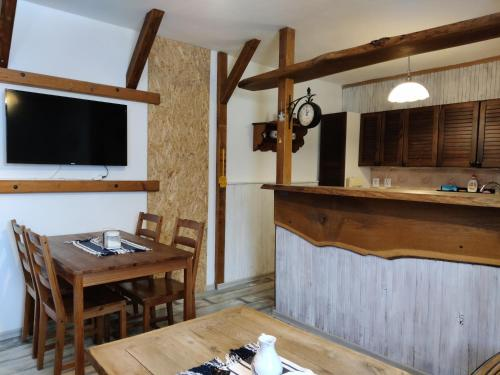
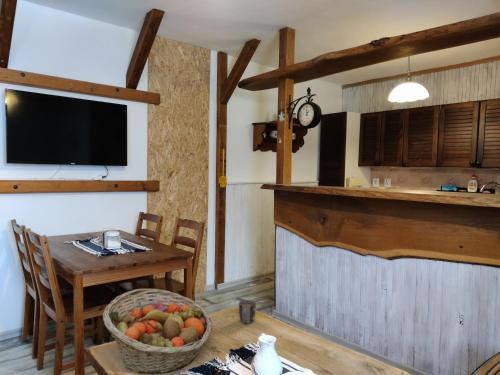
+ mug (246, 313)
+ fruit basket (160, 326)
